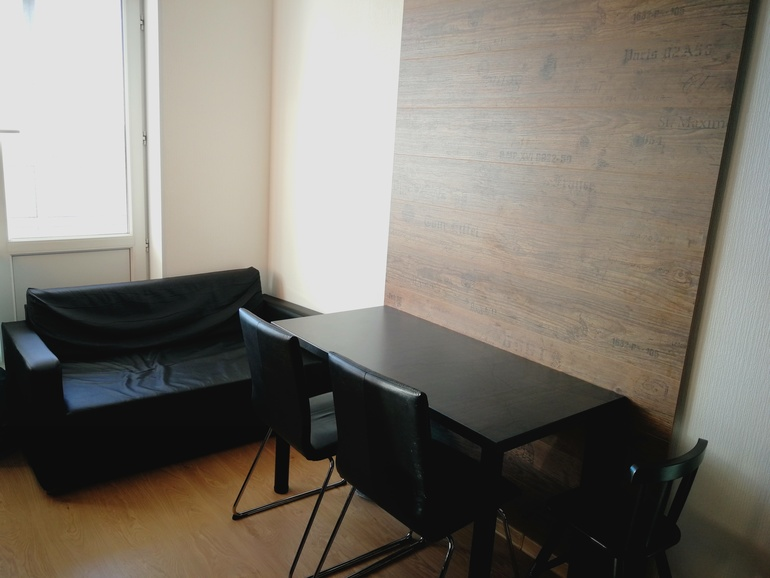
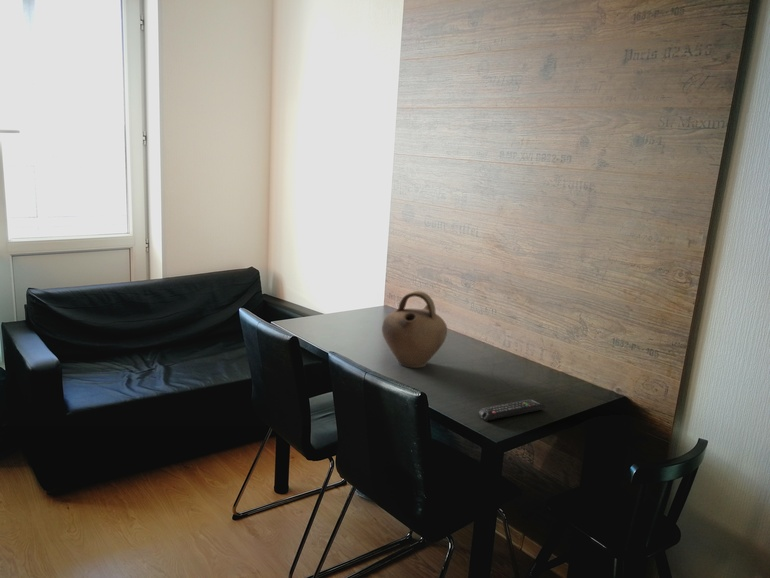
+ remote control (512, 409)
+ jug (415, 327)
